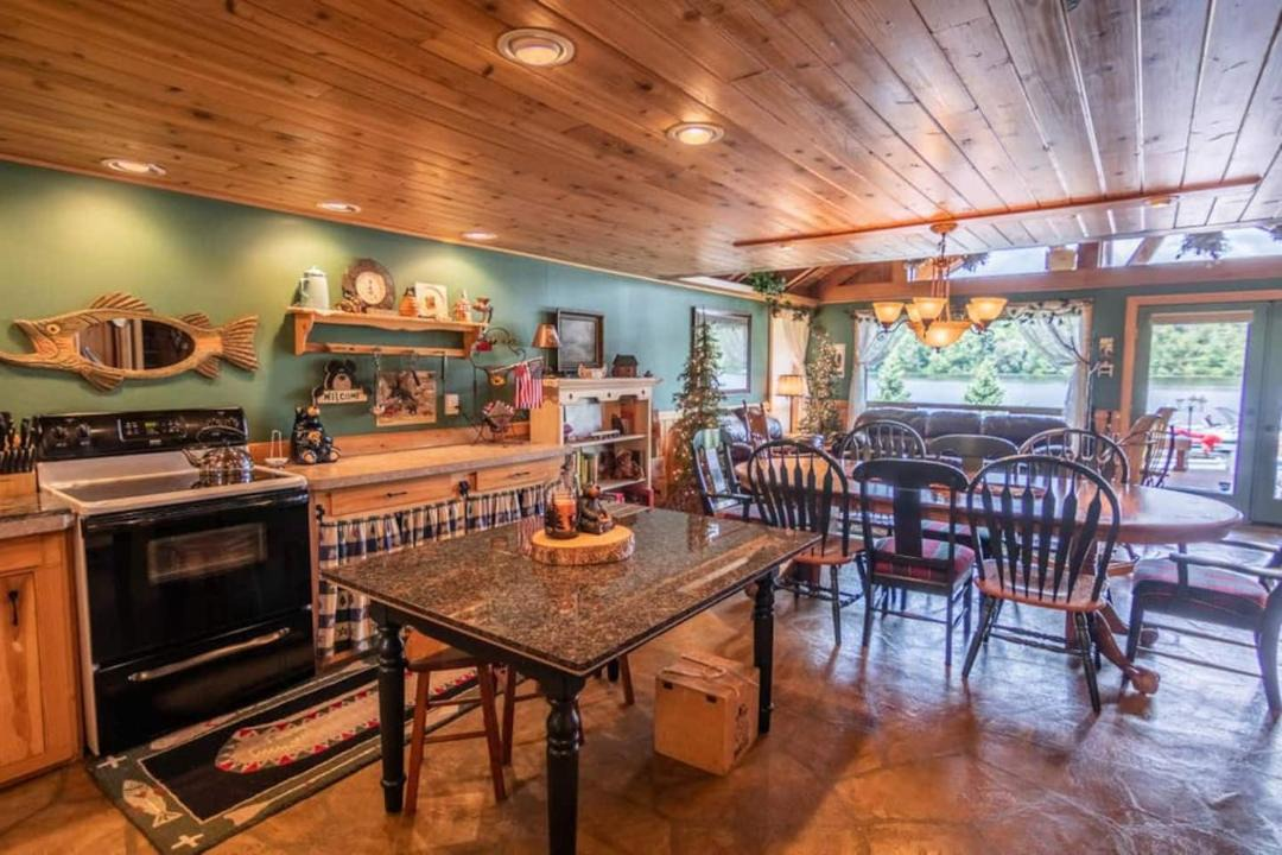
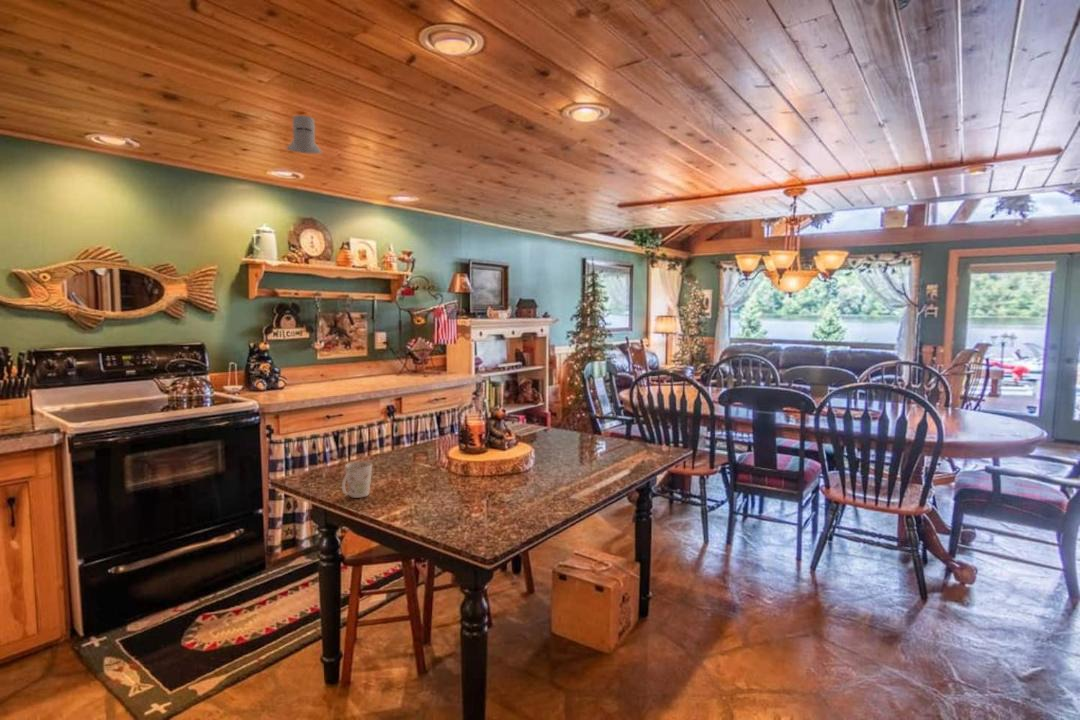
+ knight helmet (304, 137)
+ mug (355, 481)
